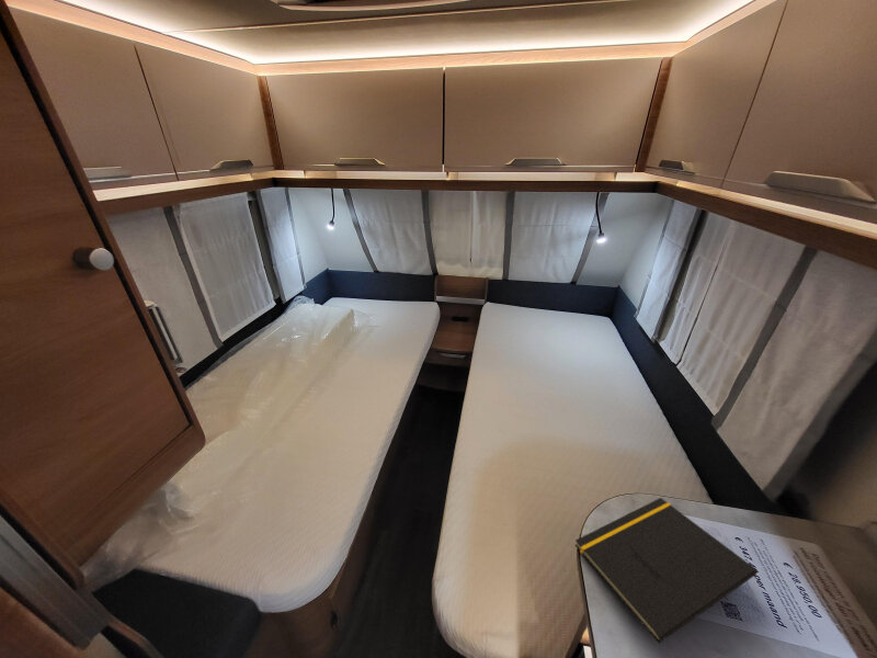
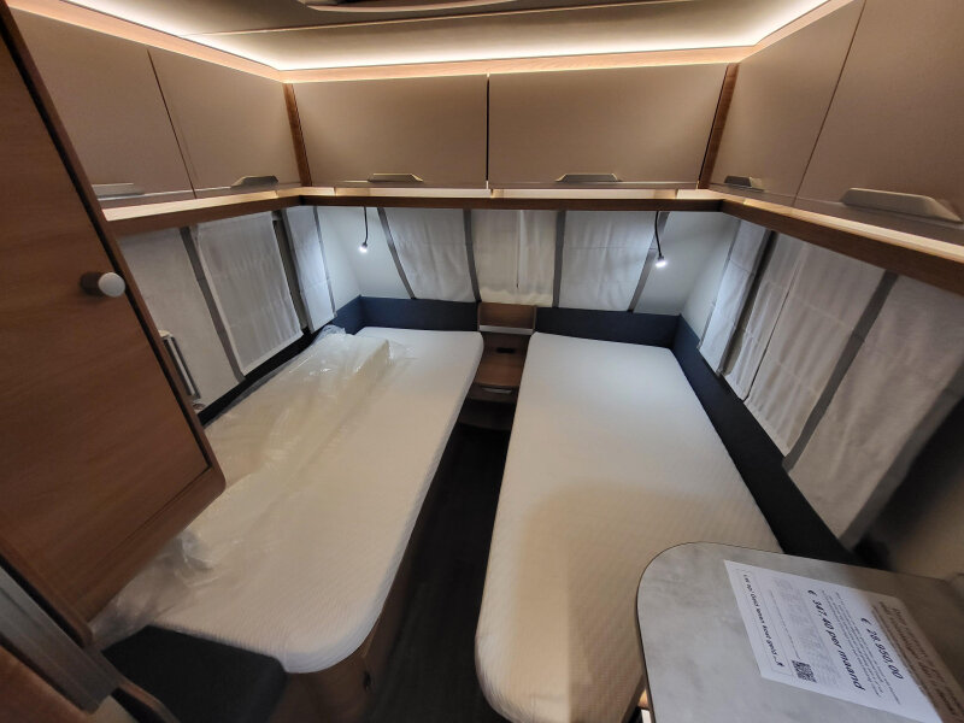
- notepad (660, 556)
